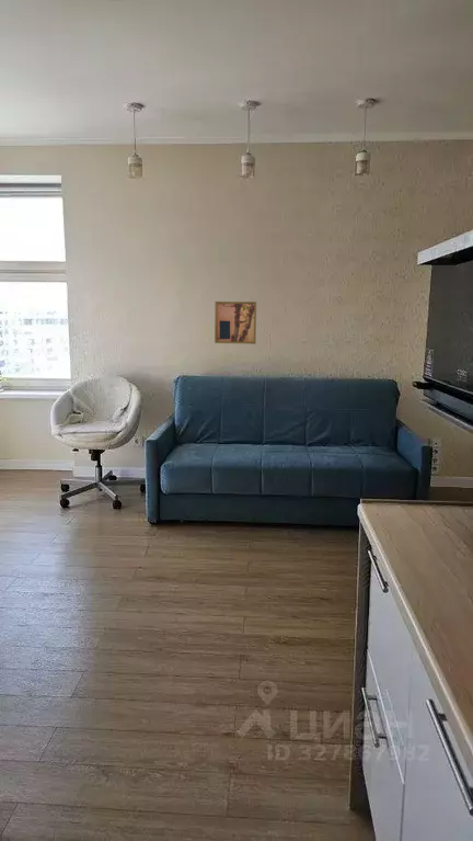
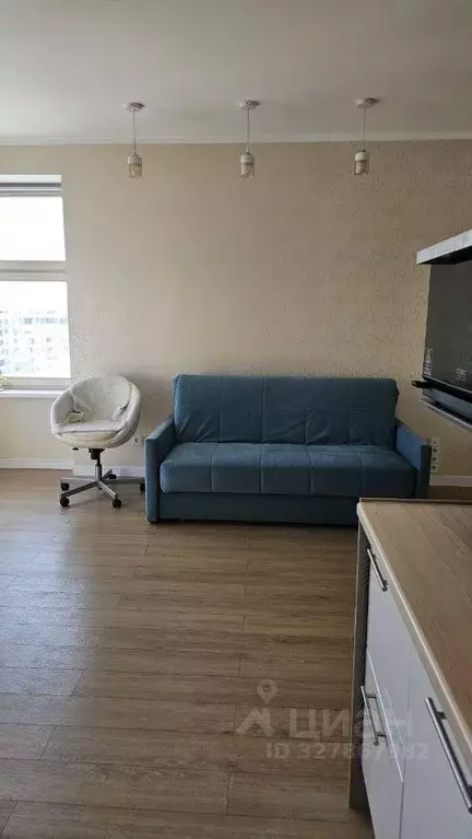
- wall art (235, 322)
